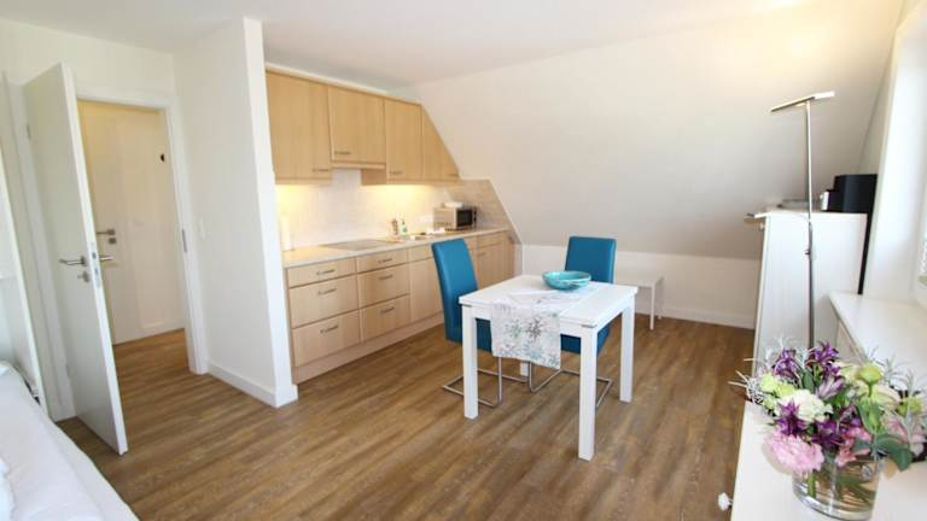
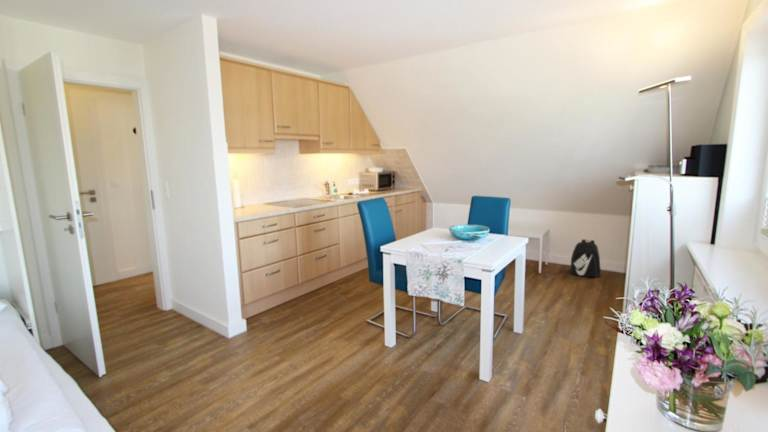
+ backpack (586, 256)
